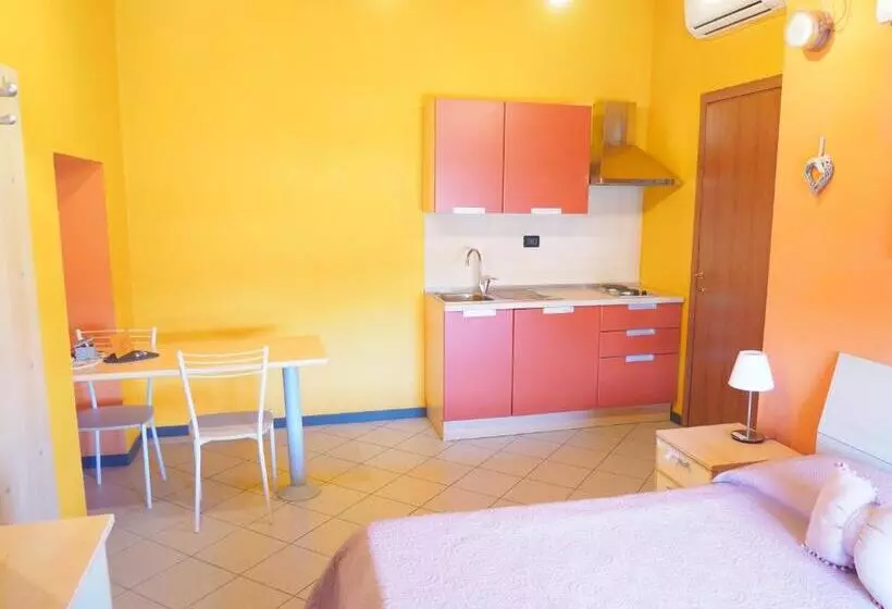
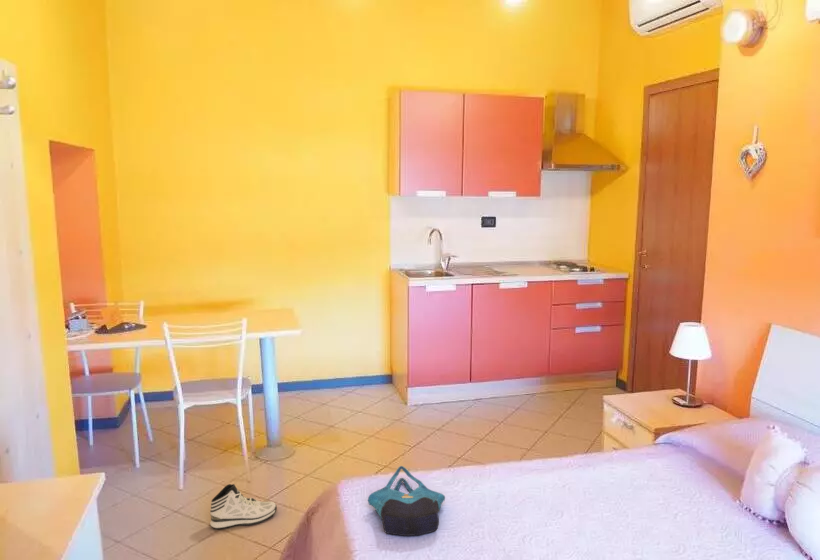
+ sneaker (243, 502)
+ tote bag (406, 497)
